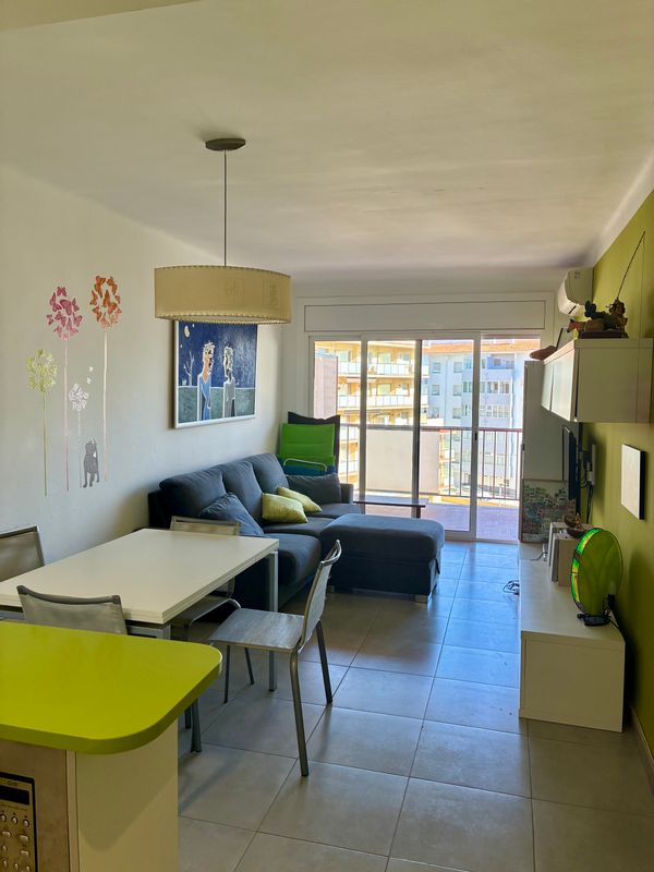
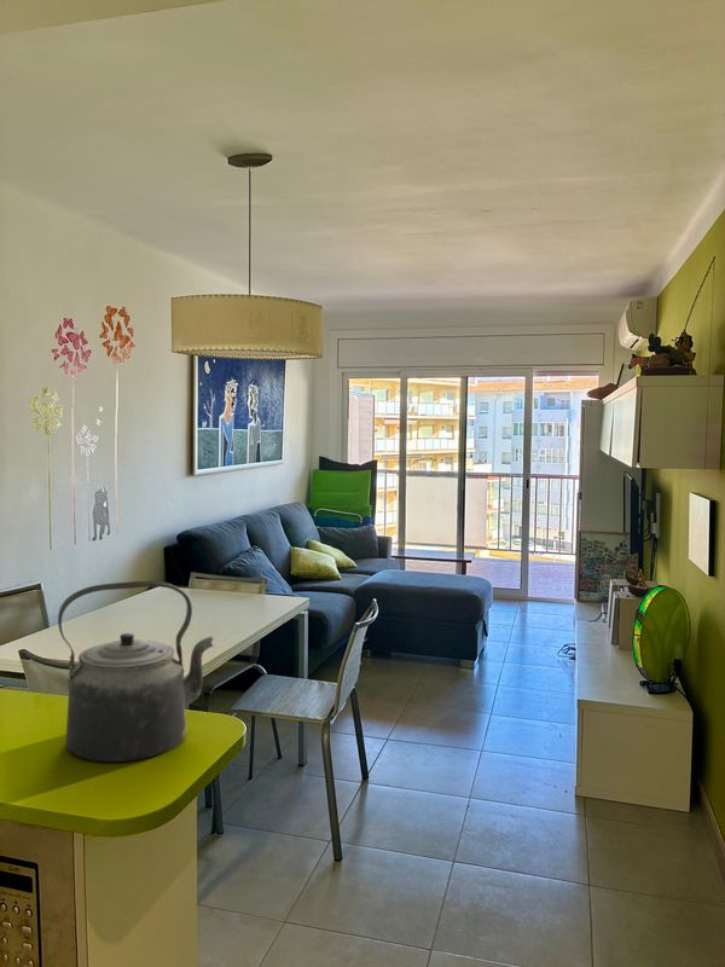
+ kettle (139, 660)
